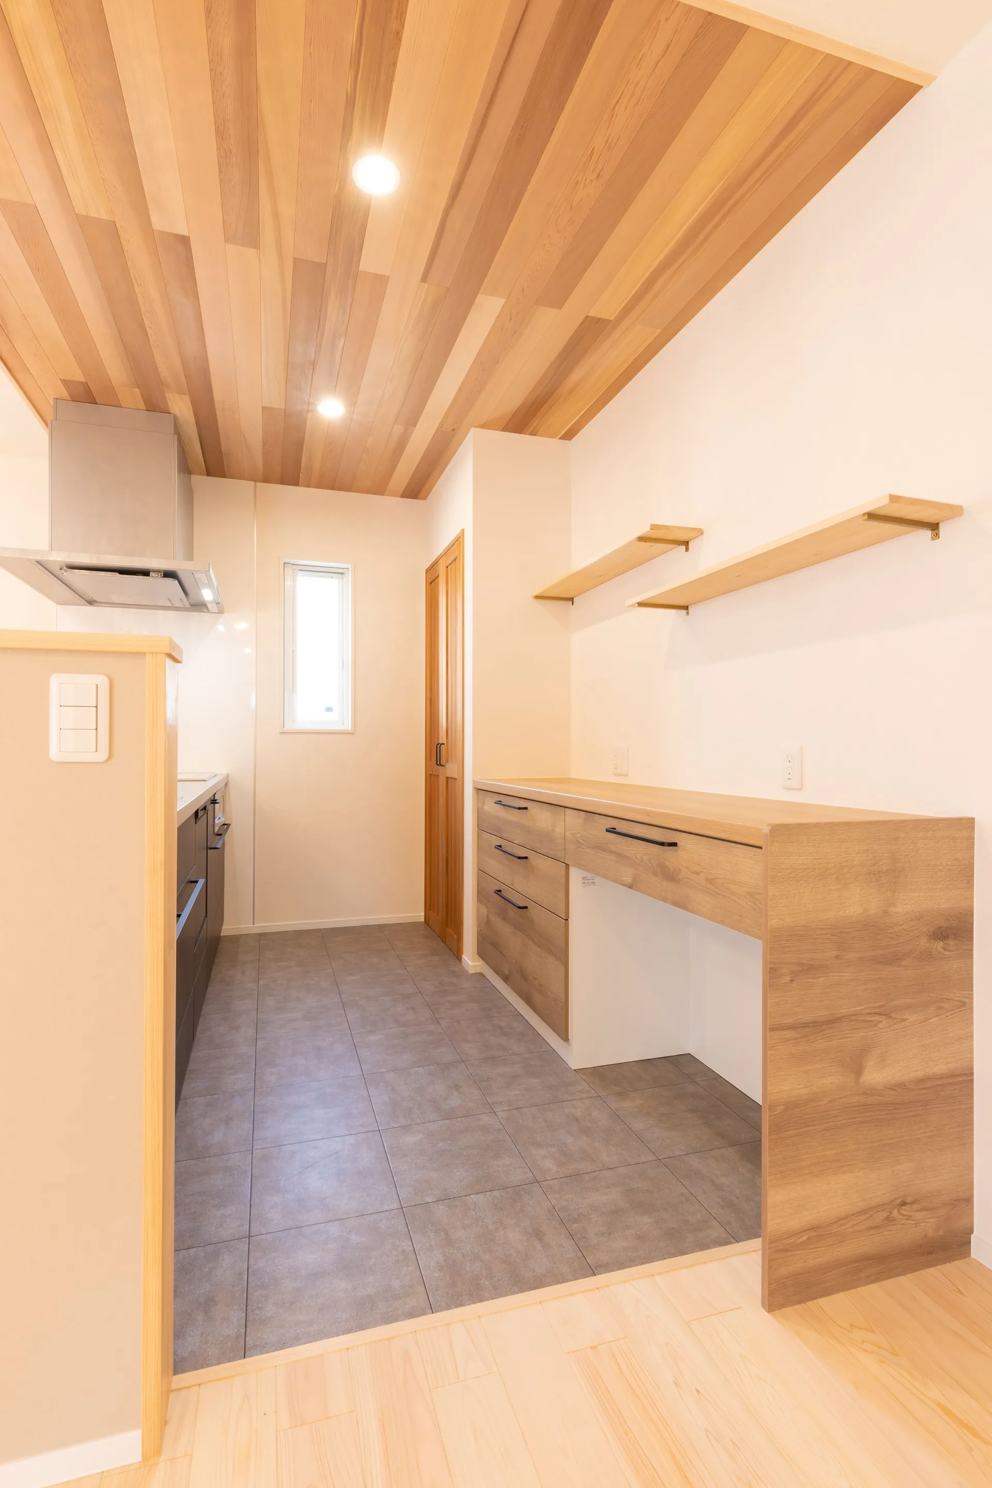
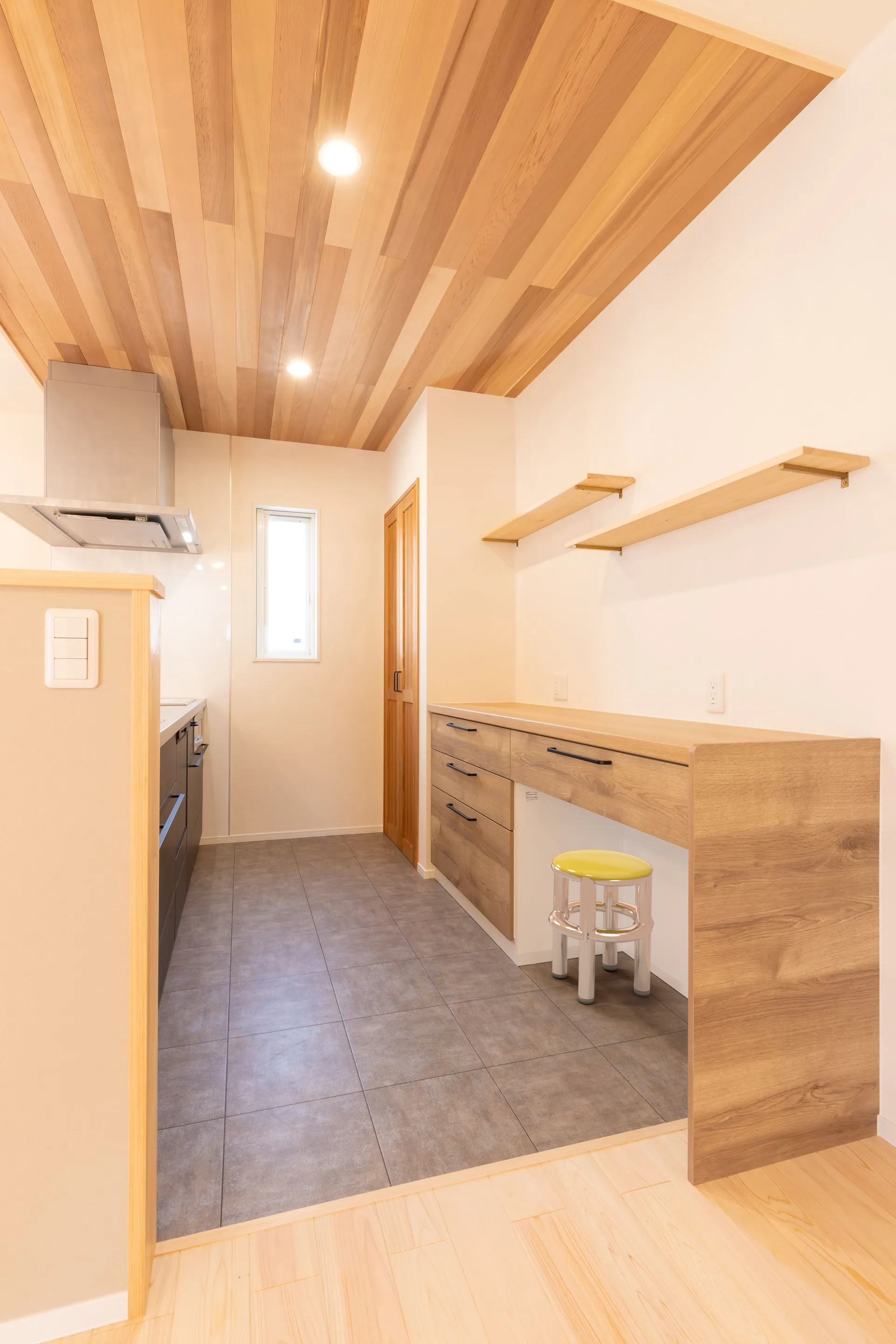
+ stool (603, 920)
